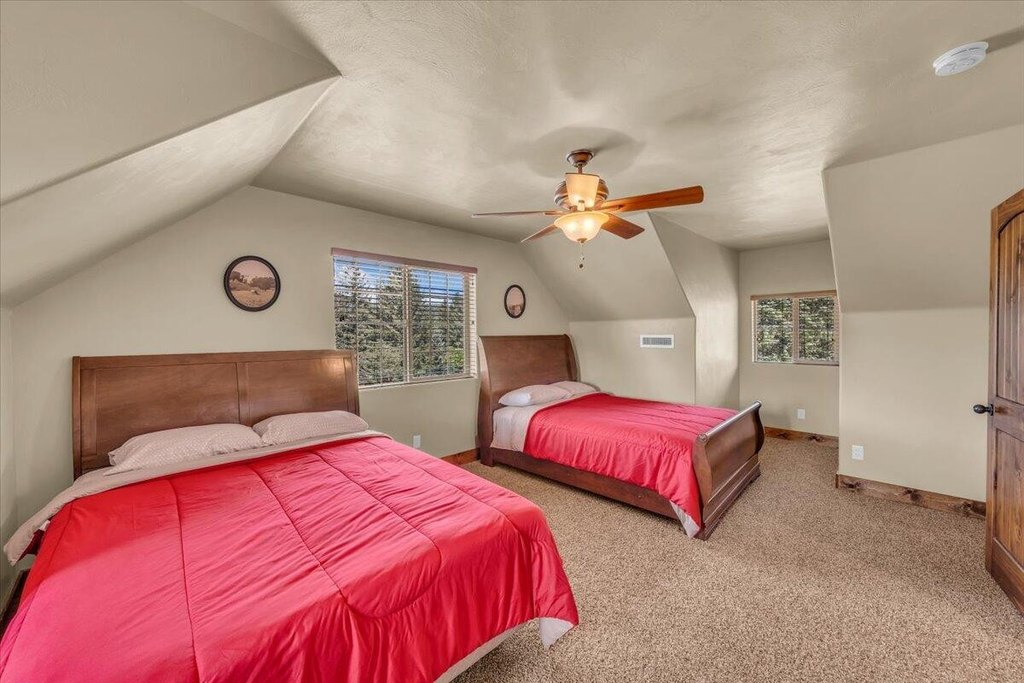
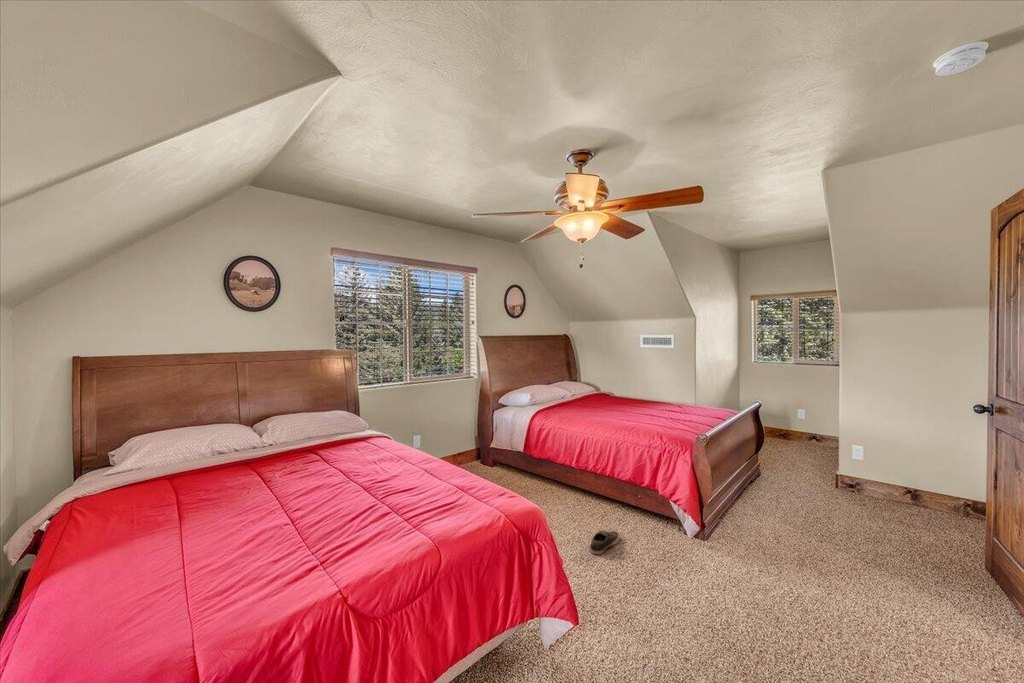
+ shoe (604, 537)
